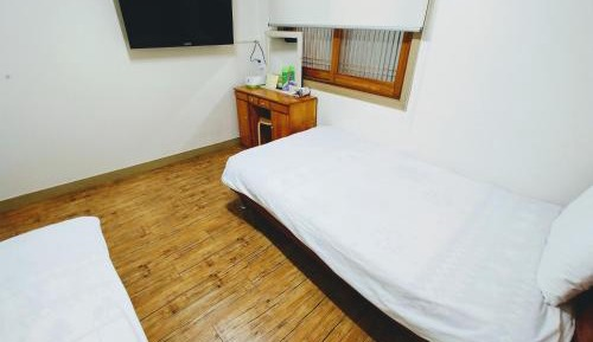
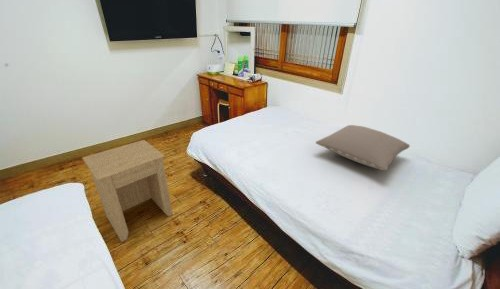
+ side table (132, 187)
+ pillow (362, 144)
